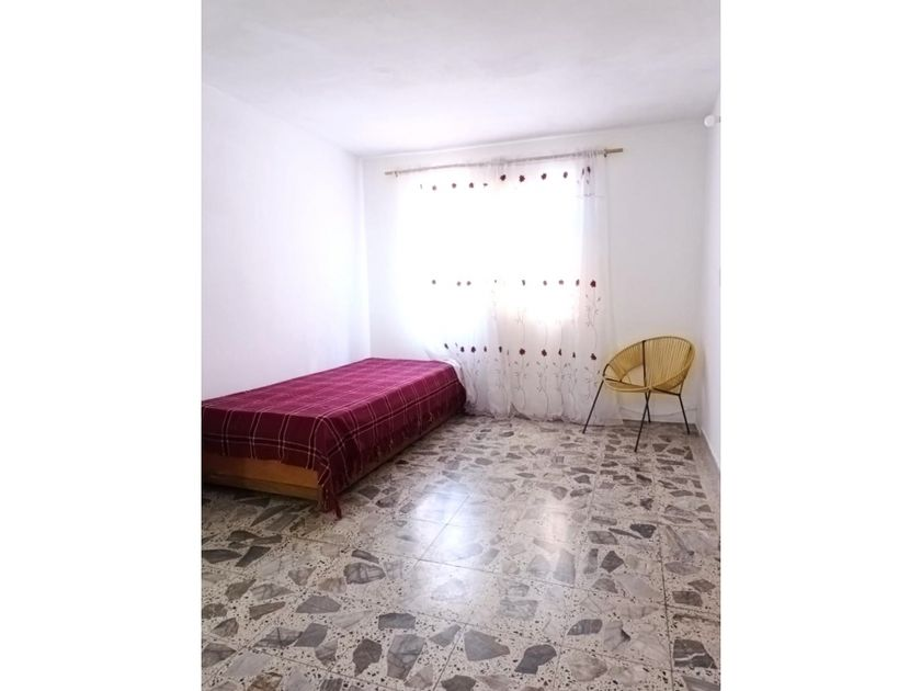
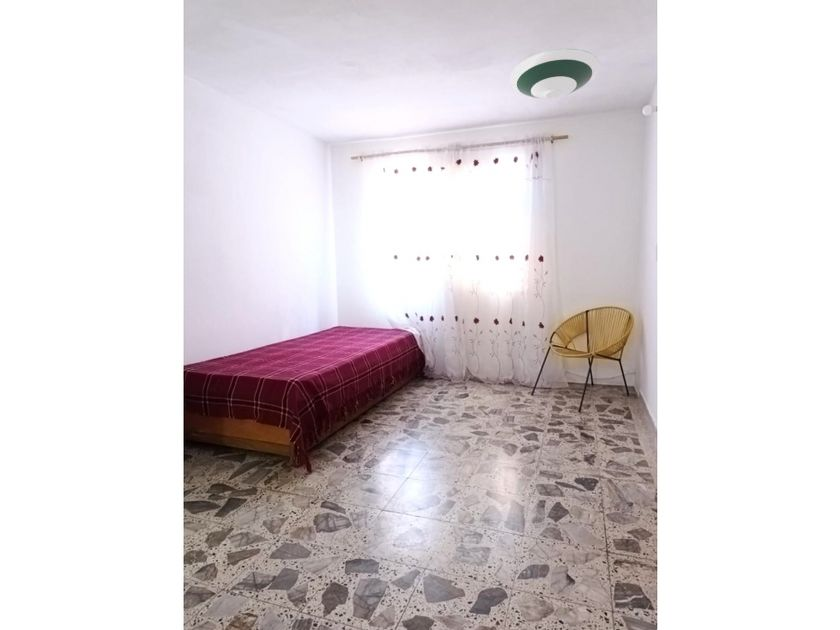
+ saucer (553, 84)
